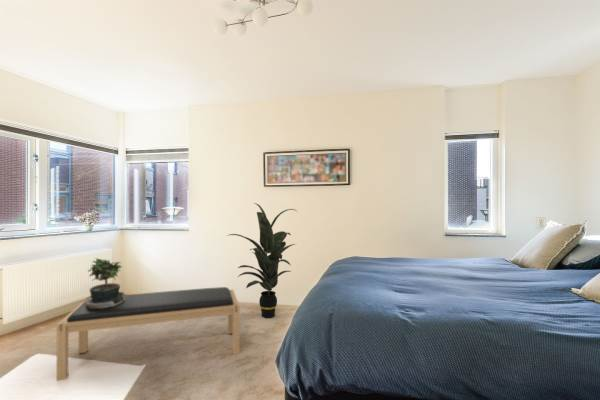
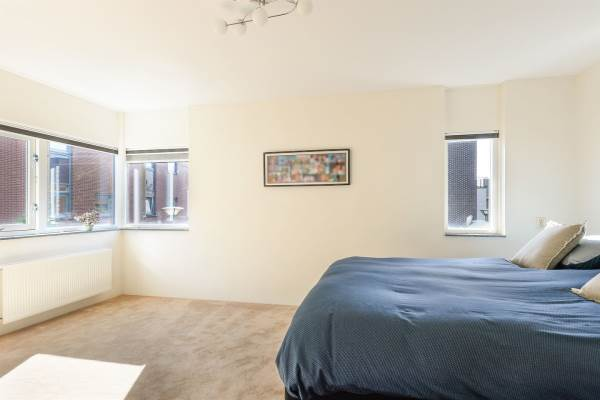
- bench (159, 322)
- indoor plant (265, 258)
- potted plant (104, 279)
